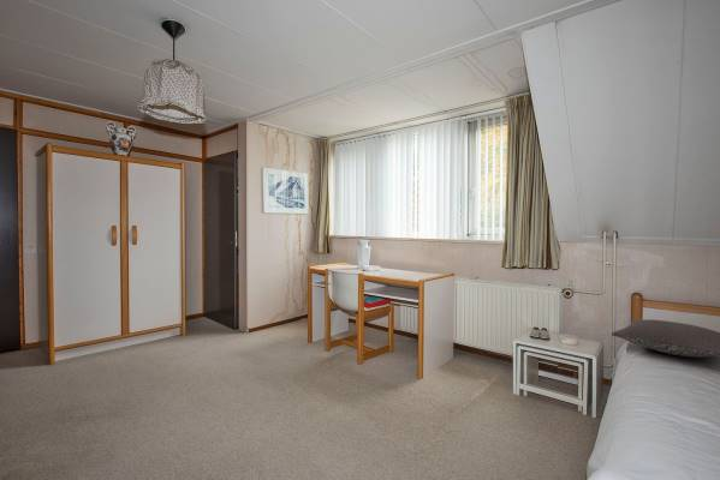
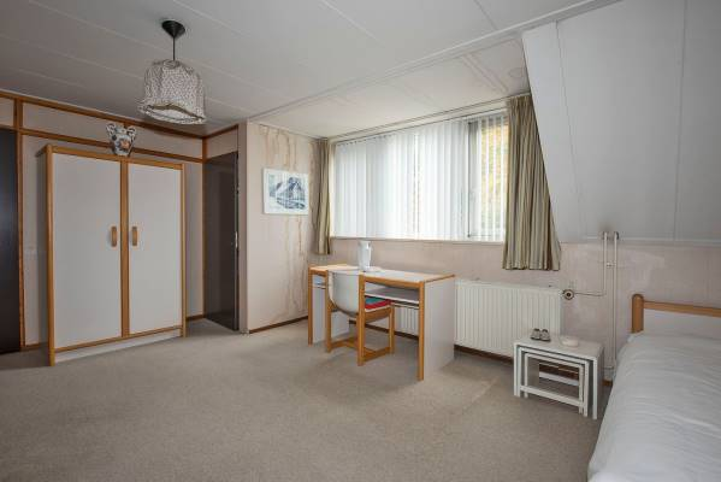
- pillow (671, 336)
